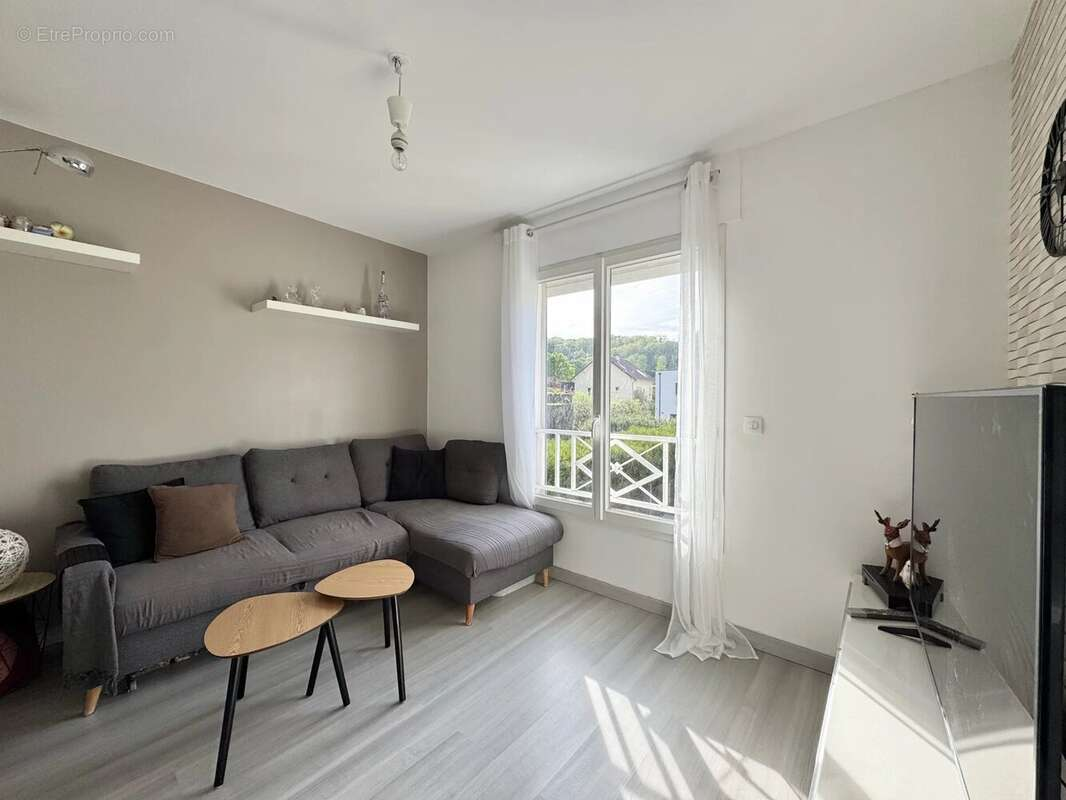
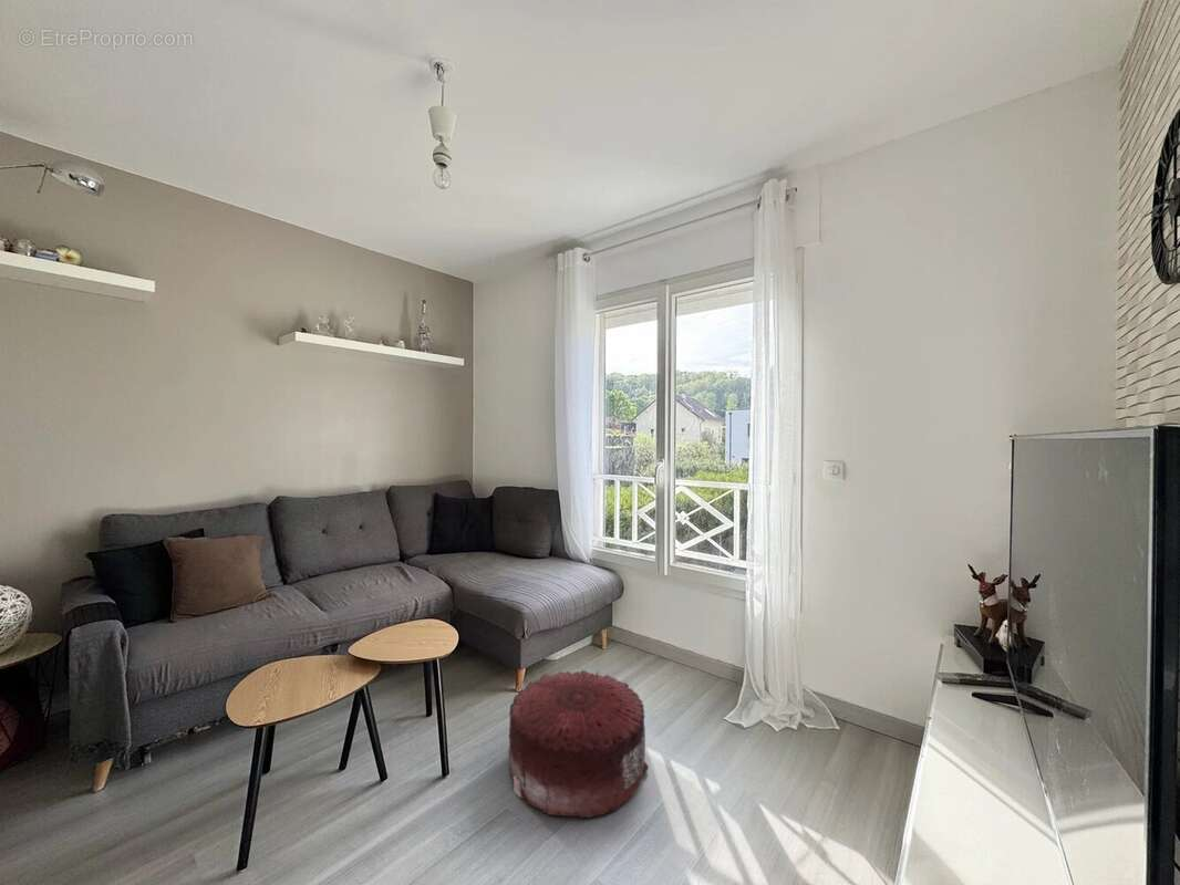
+ pouf (577, 730)
